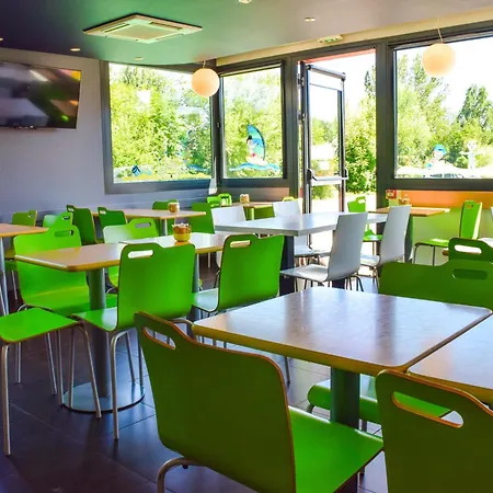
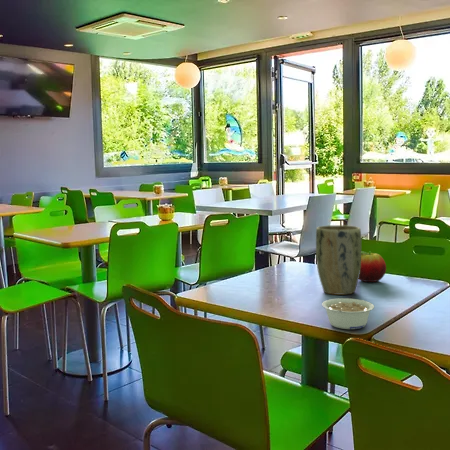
+ plant pot (338, 259)
+ legume (348, 313)
+ fruit (369, 265)
